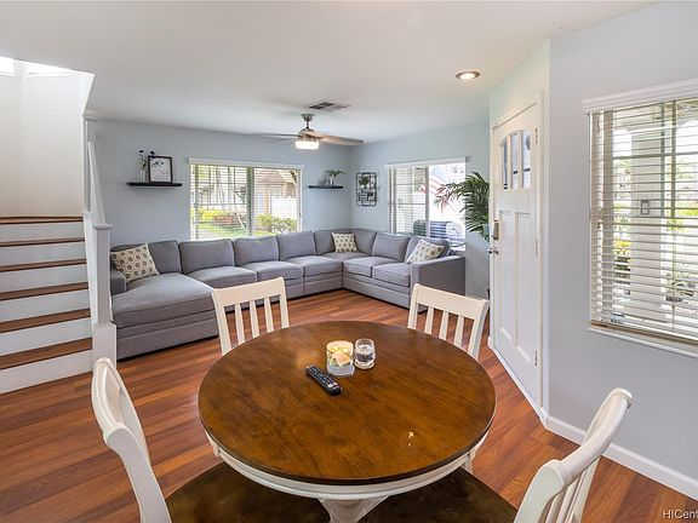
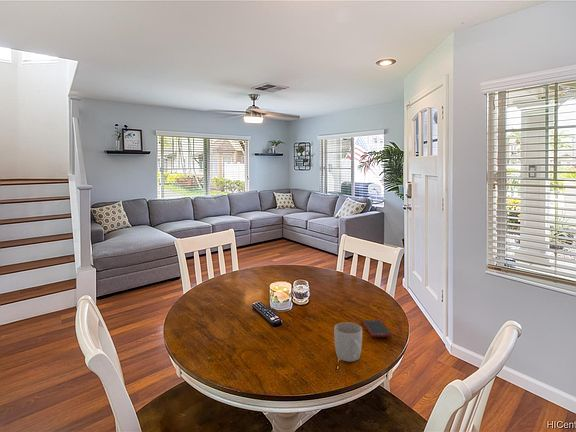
+ cell phone (376, 328)
+ mug (350, 344)
